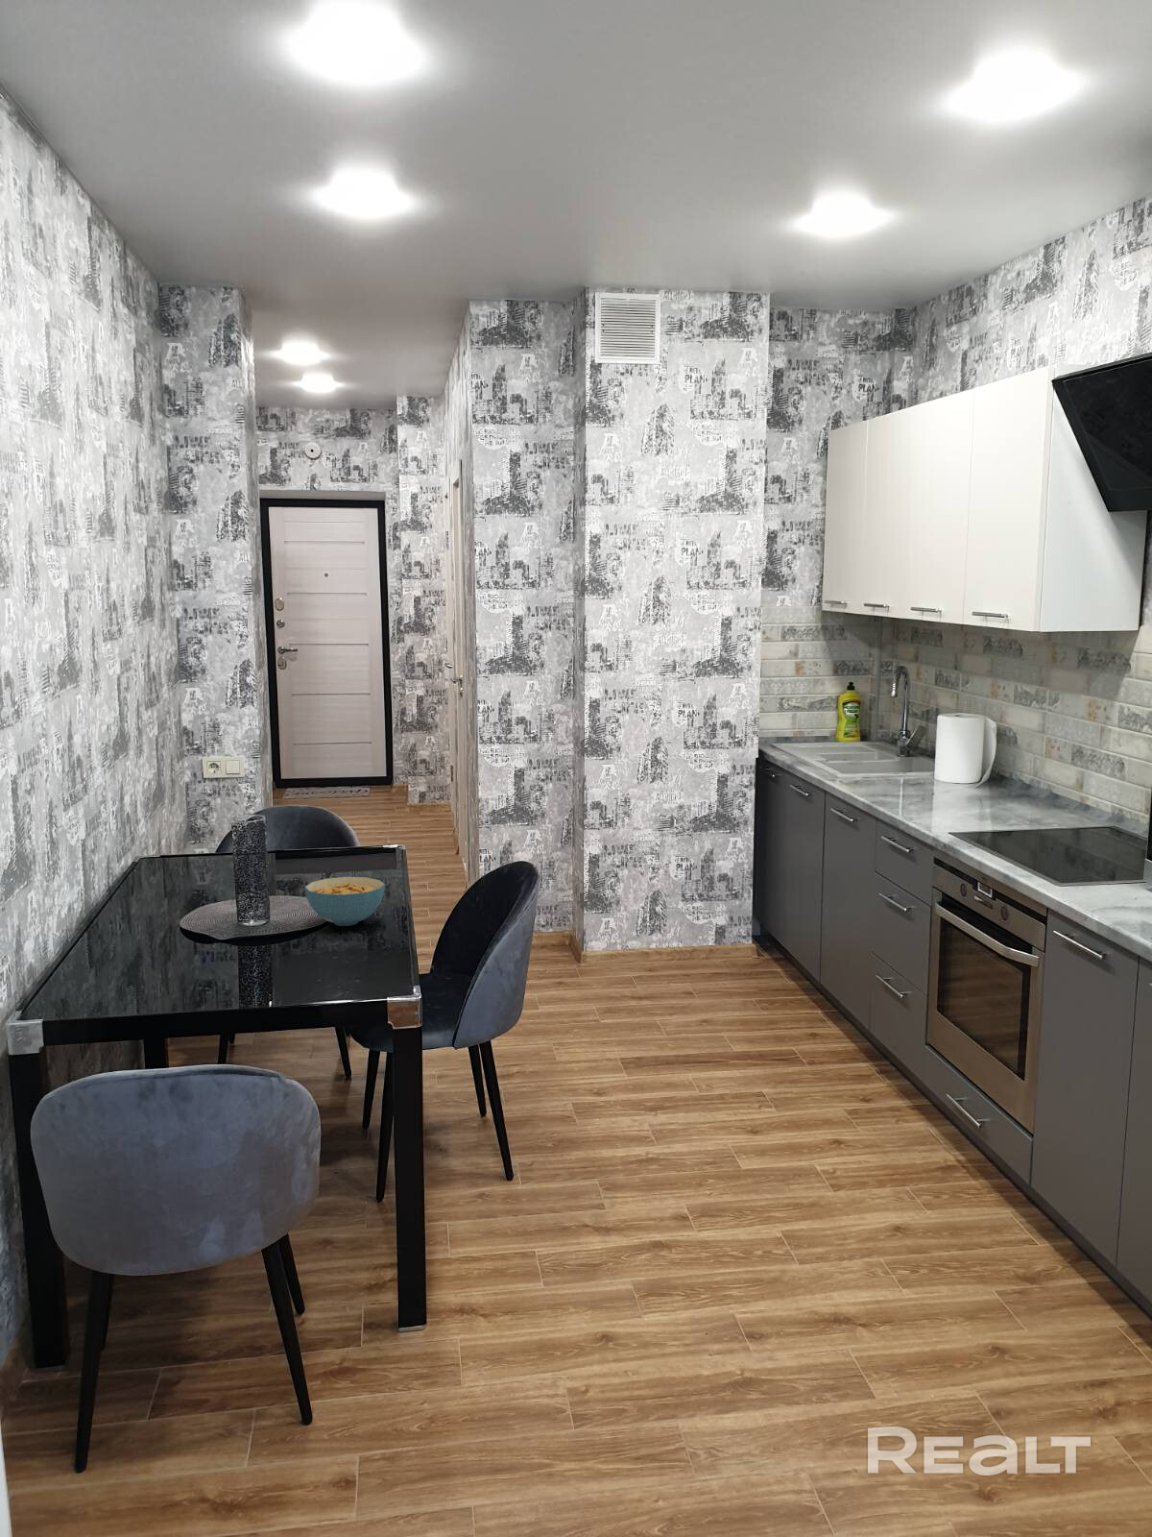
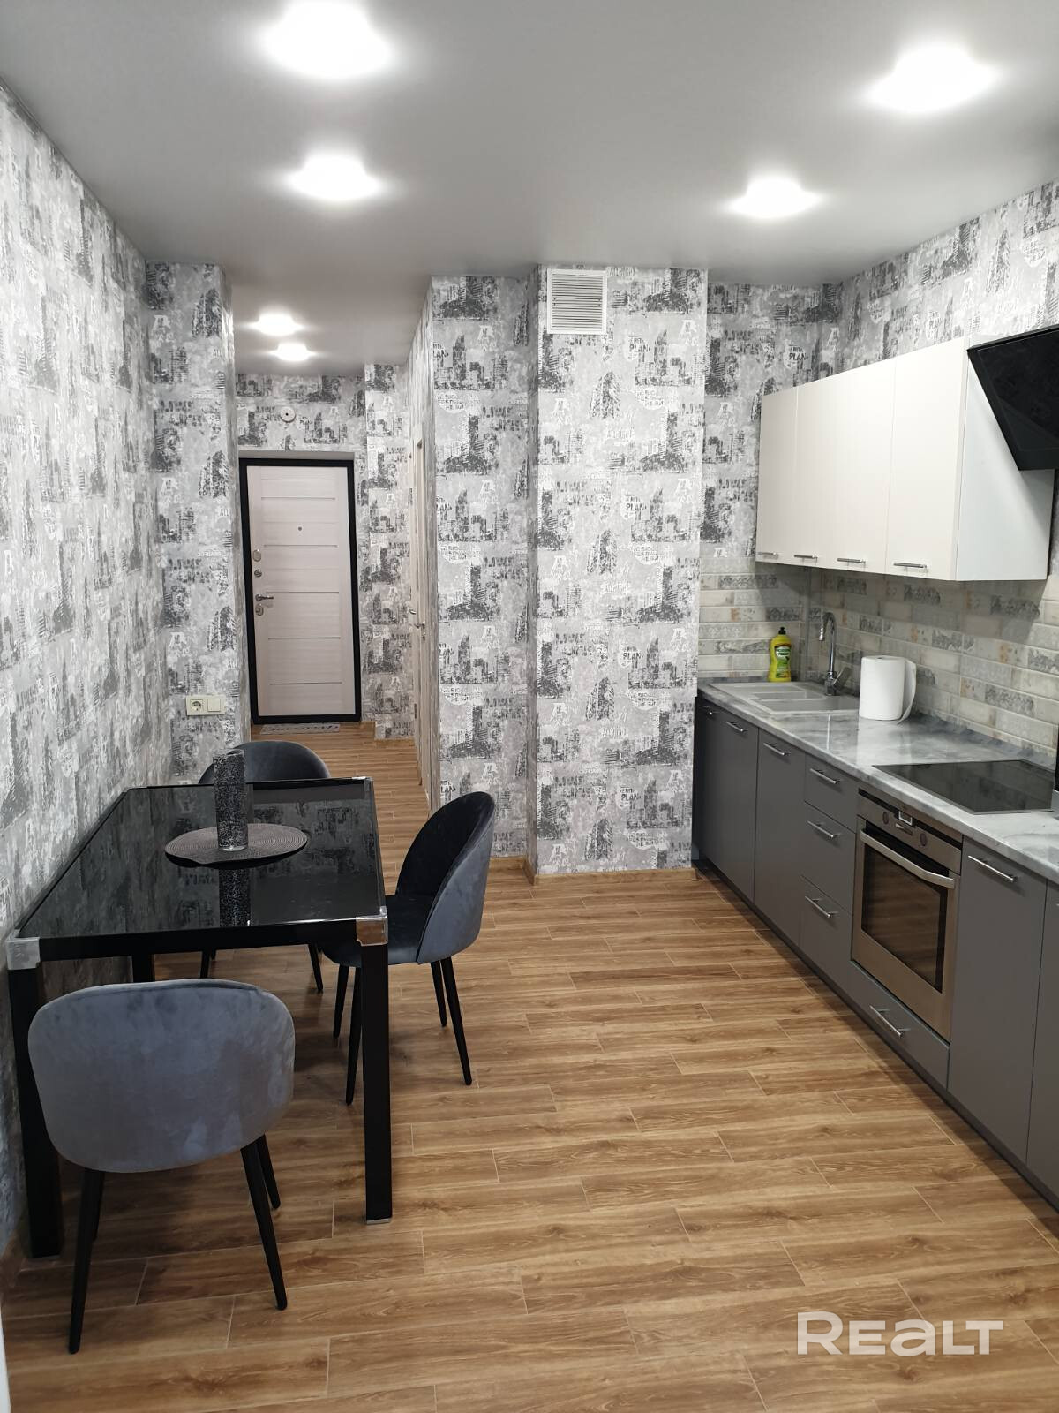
- cereal bowl (345, 904)
